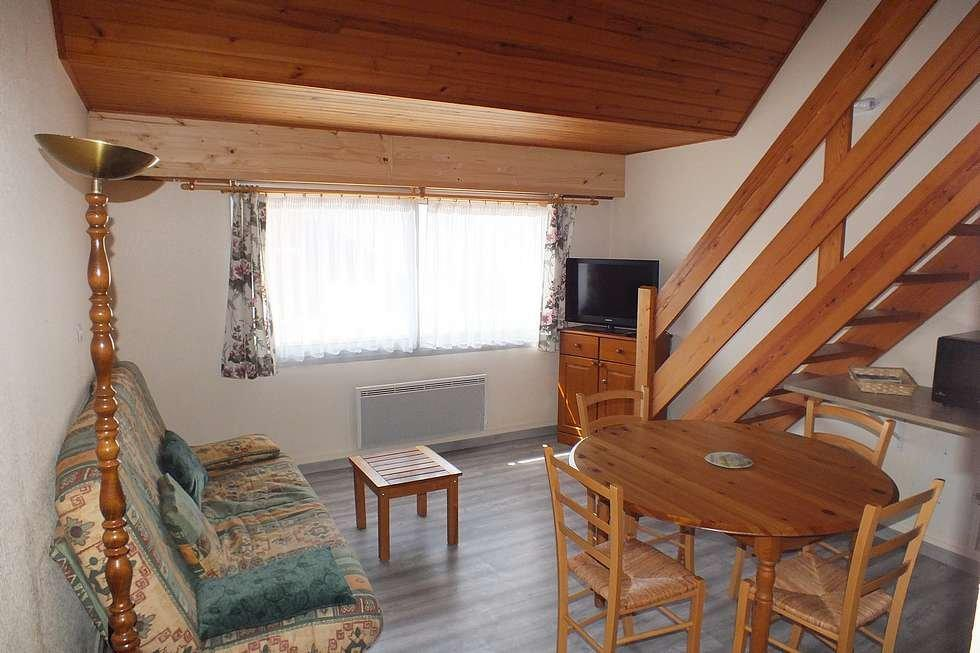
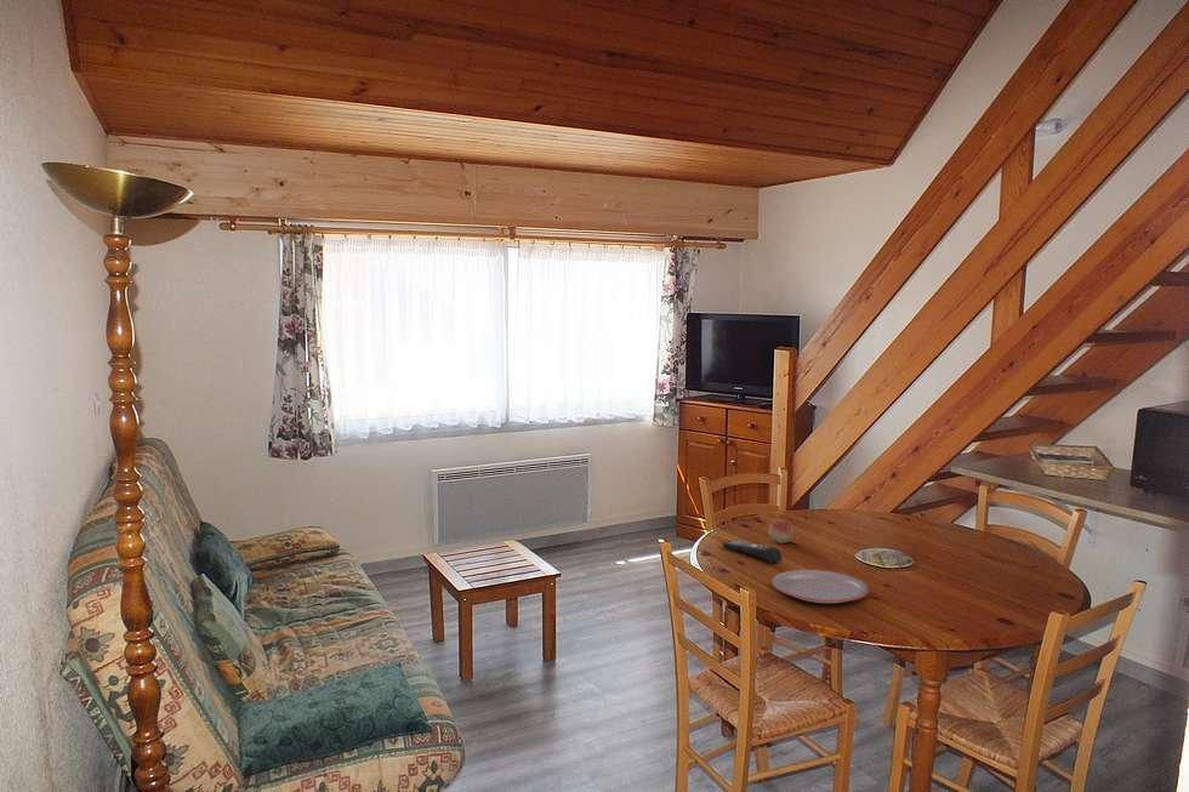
+ remote control (751, 548)
+ plate (819, 587)
+ fruit (780, 530)
